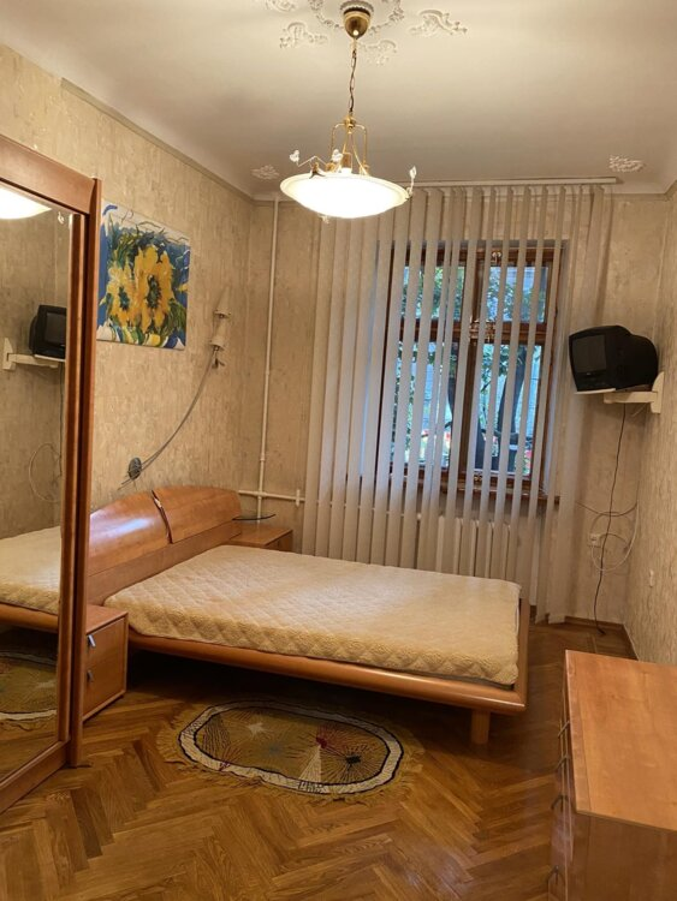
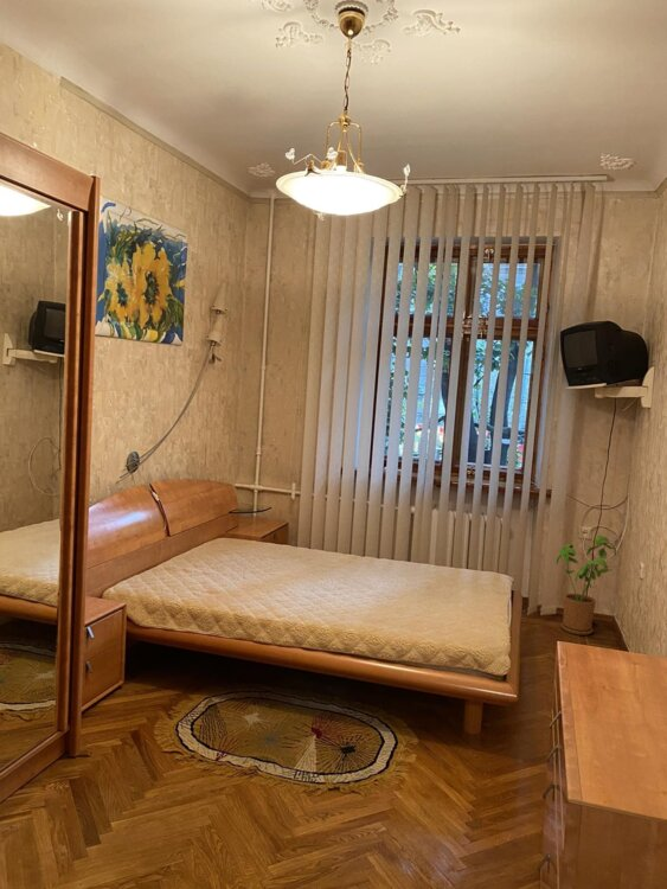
+ house plant (584, 584)
